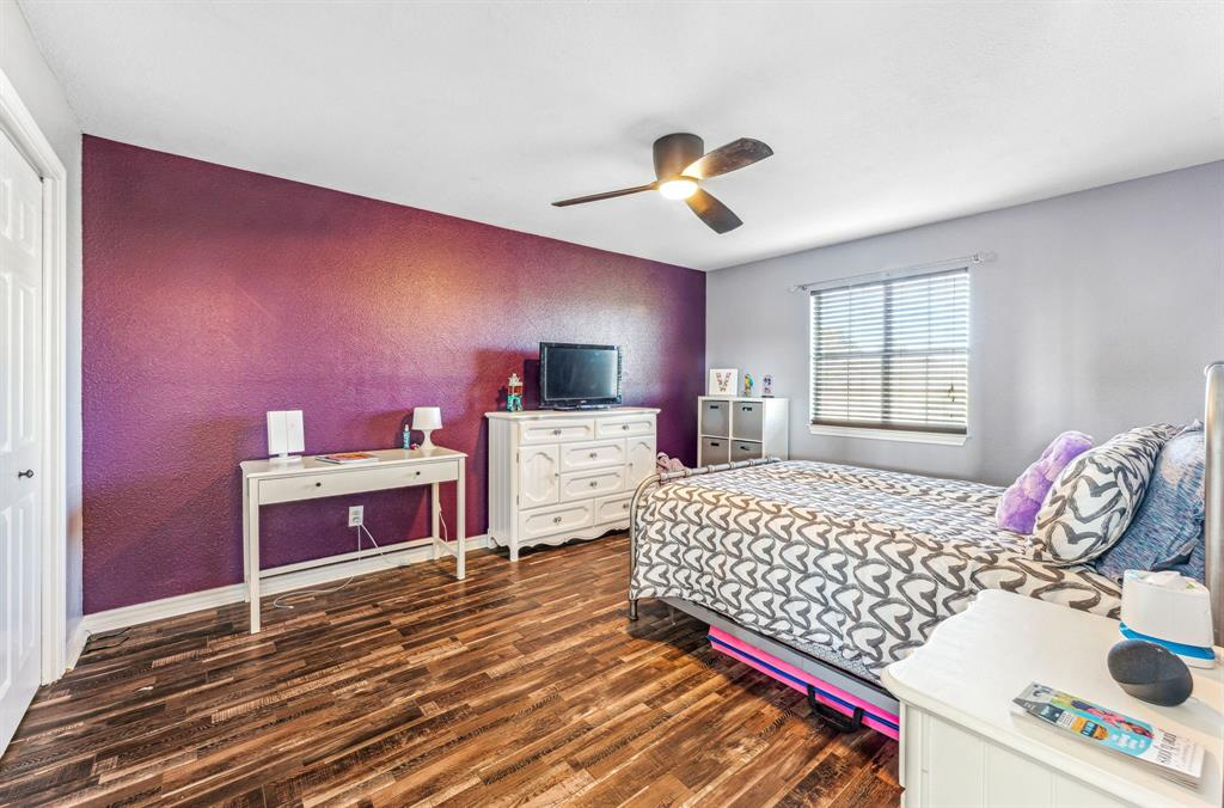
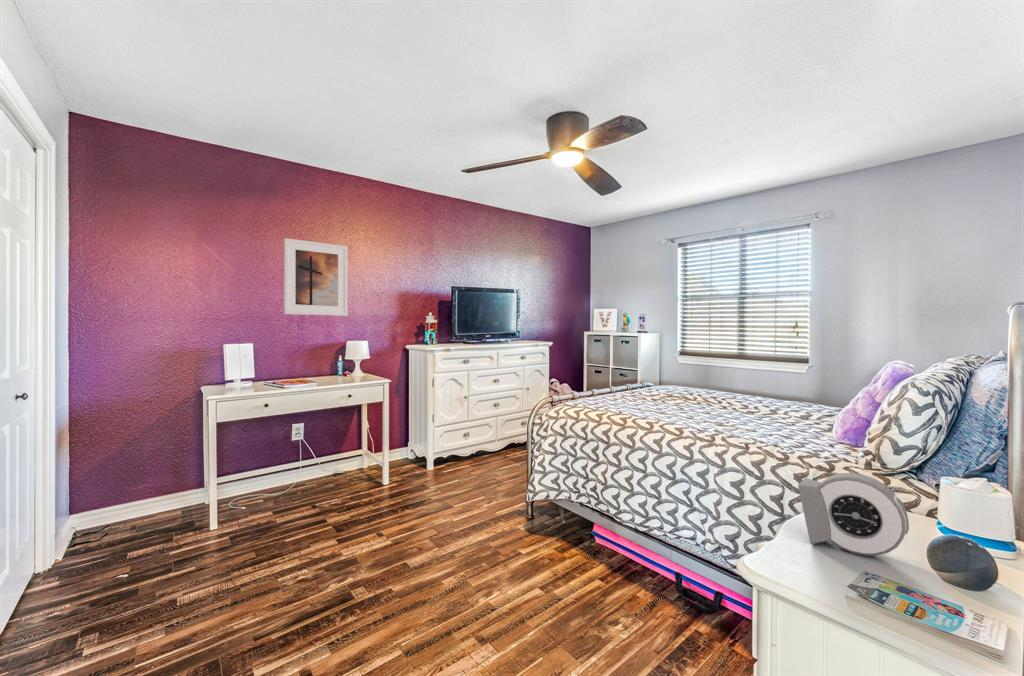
+ alarm clock (851, 511)
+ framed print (317, 278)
